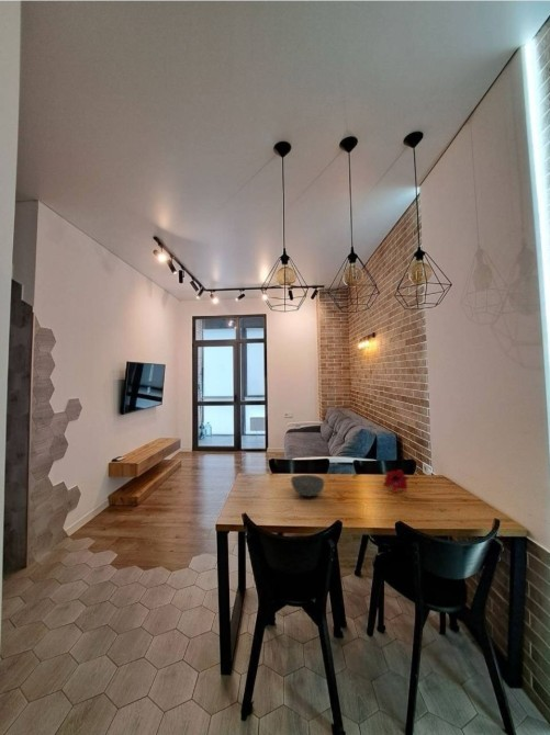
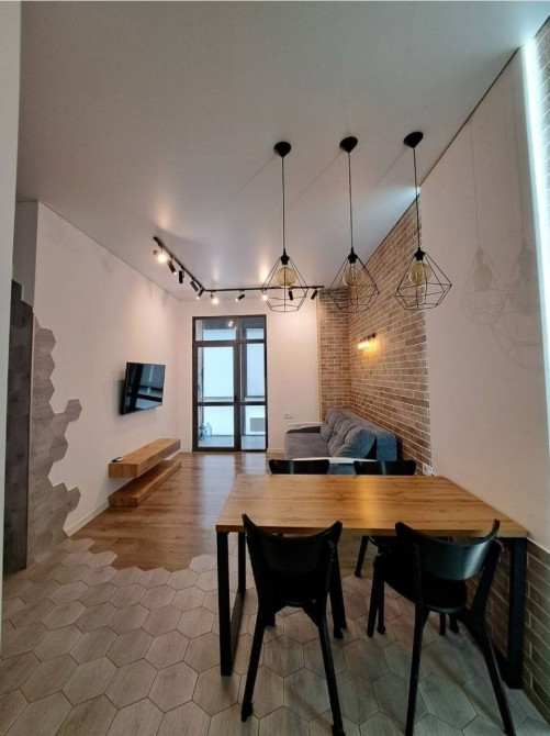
- flower (395, 477)
- bowl (307, 486)
